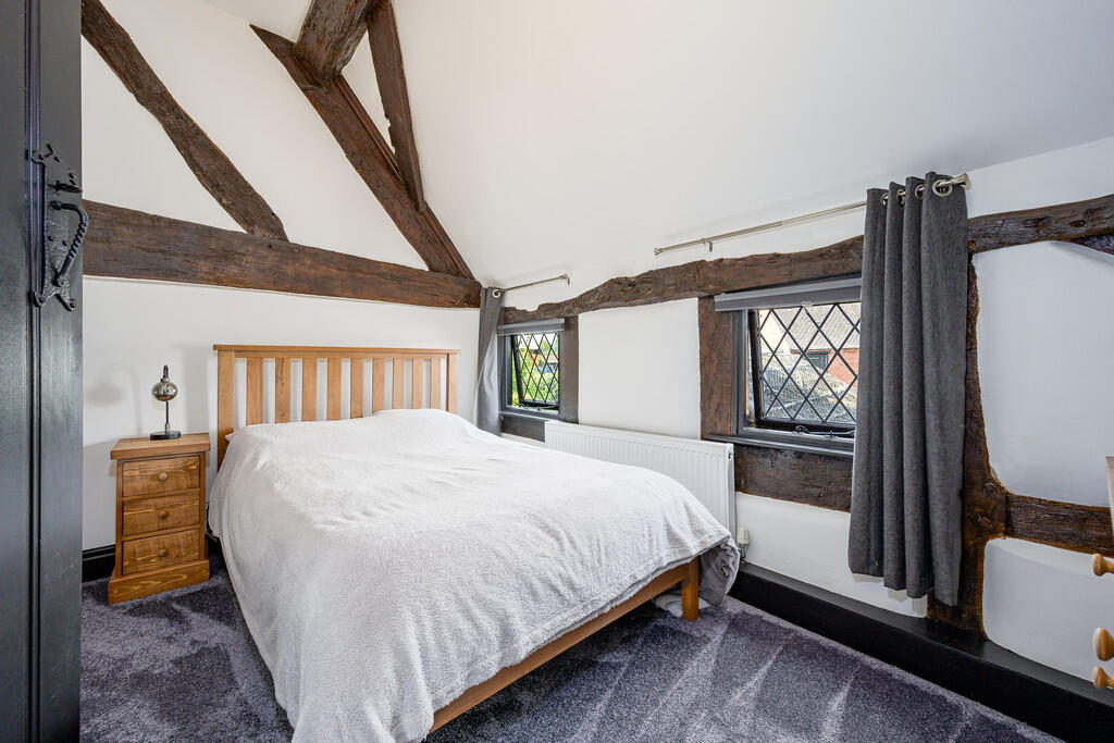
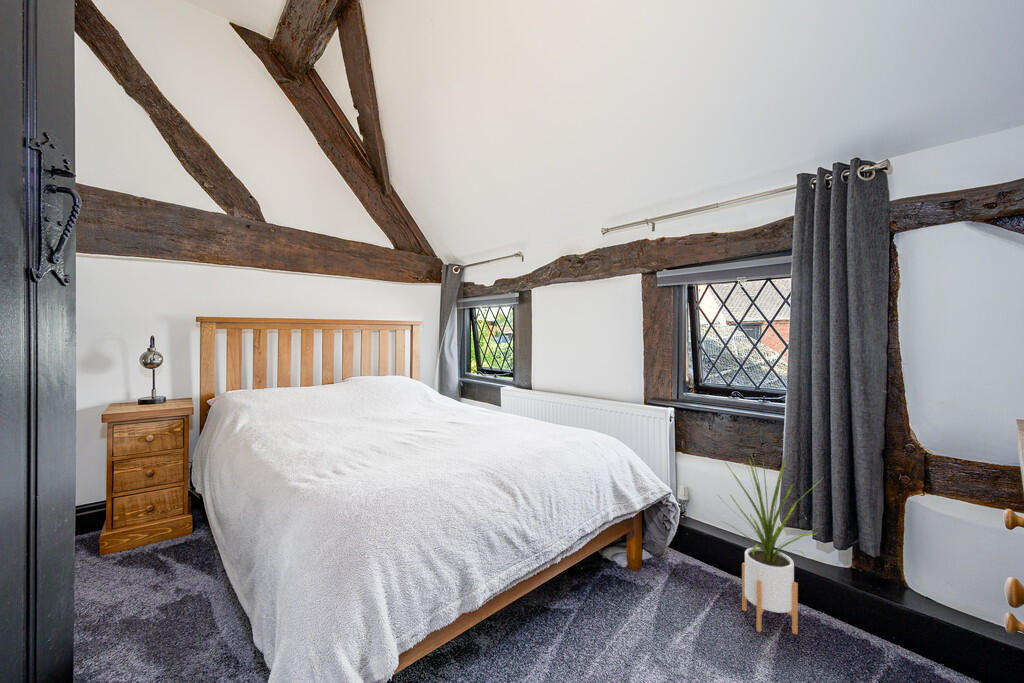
+ house plant (771, 537)
